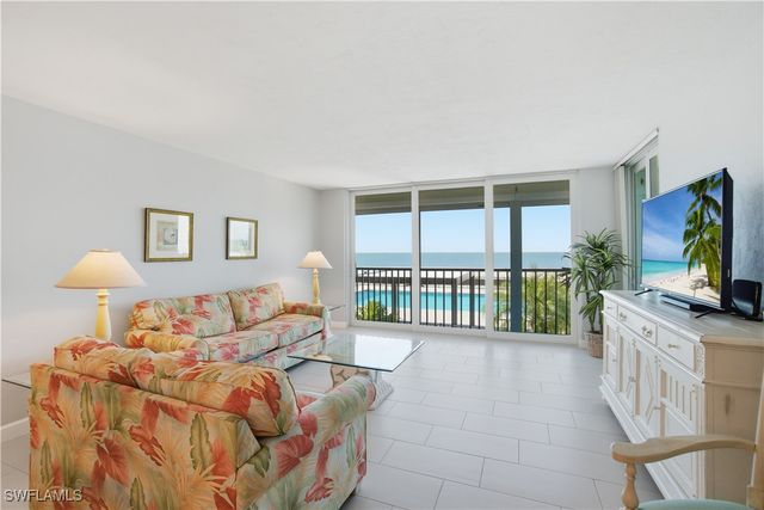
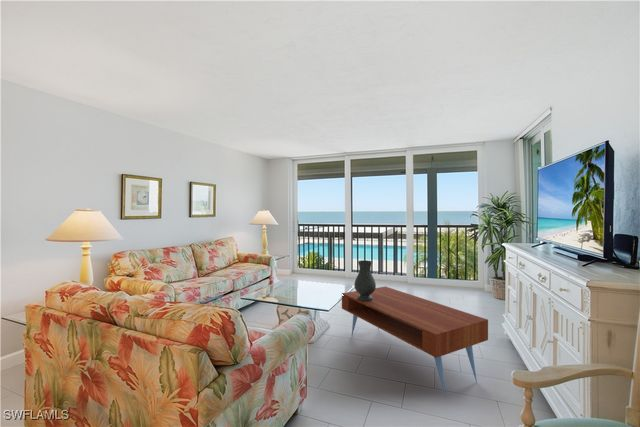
+ vase (365, 280)
+ coffee table (404, 330)
